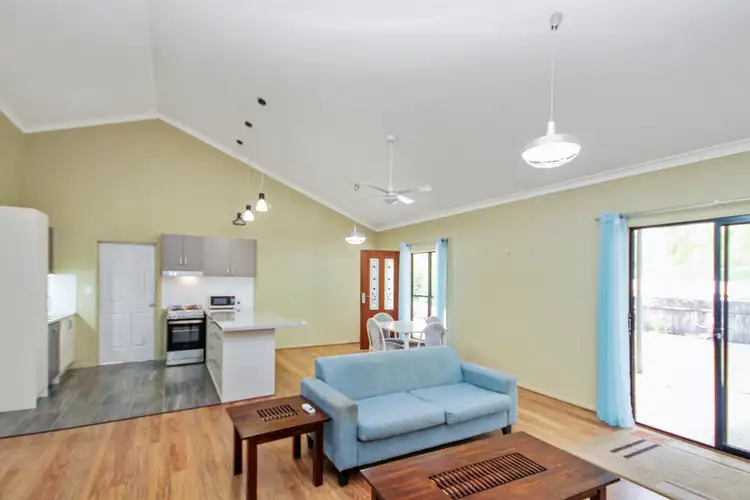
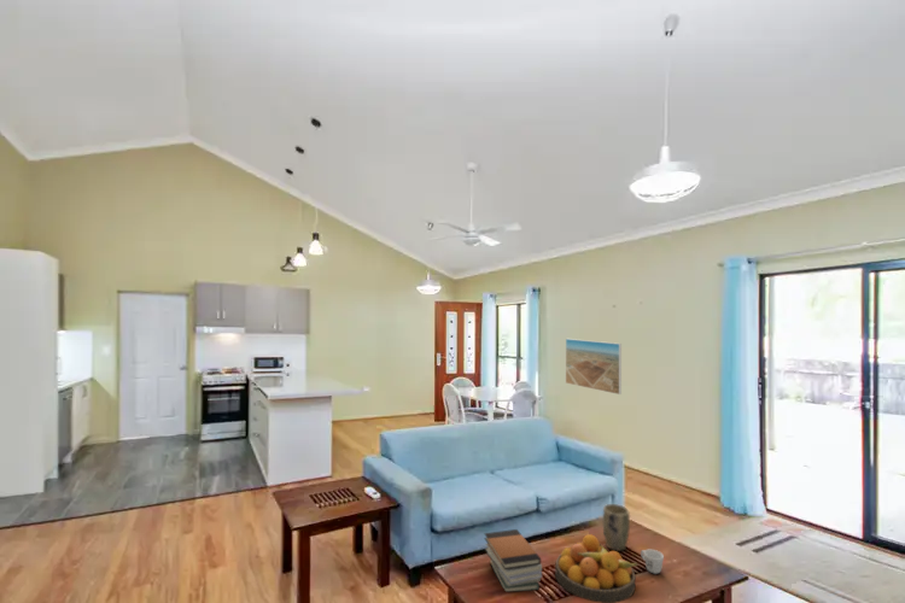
+ mug (650, 560)
+ plant pot (615, 527)
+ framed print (591, 364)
+ book stack (512, 560)
+ fruit bowl (594, 562)
